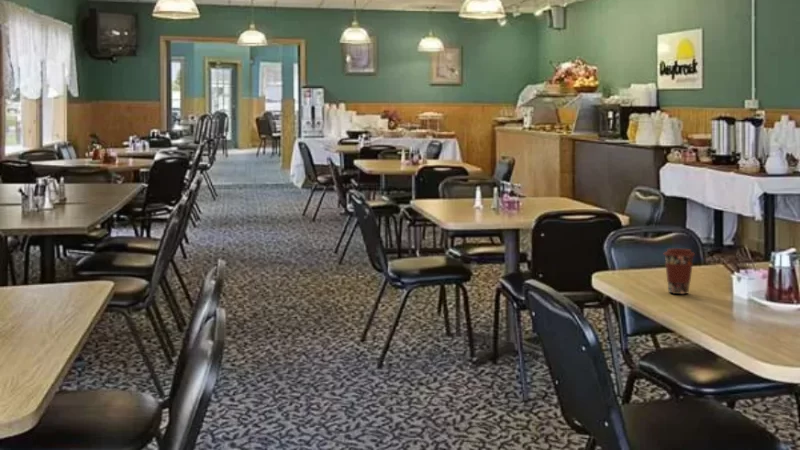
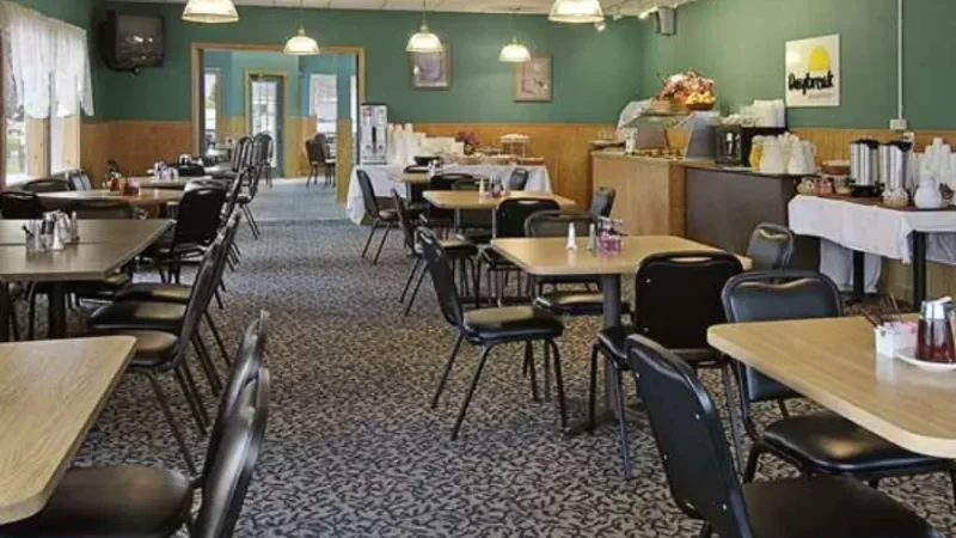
- coffee cup (678, 271)
